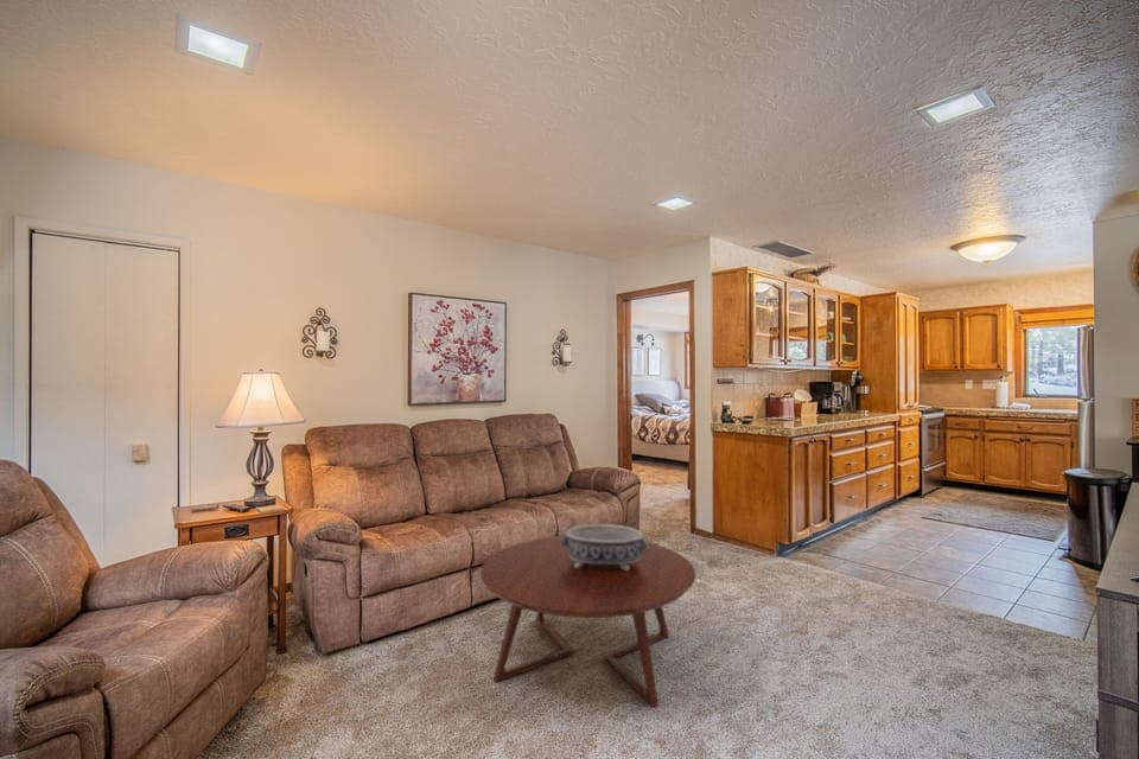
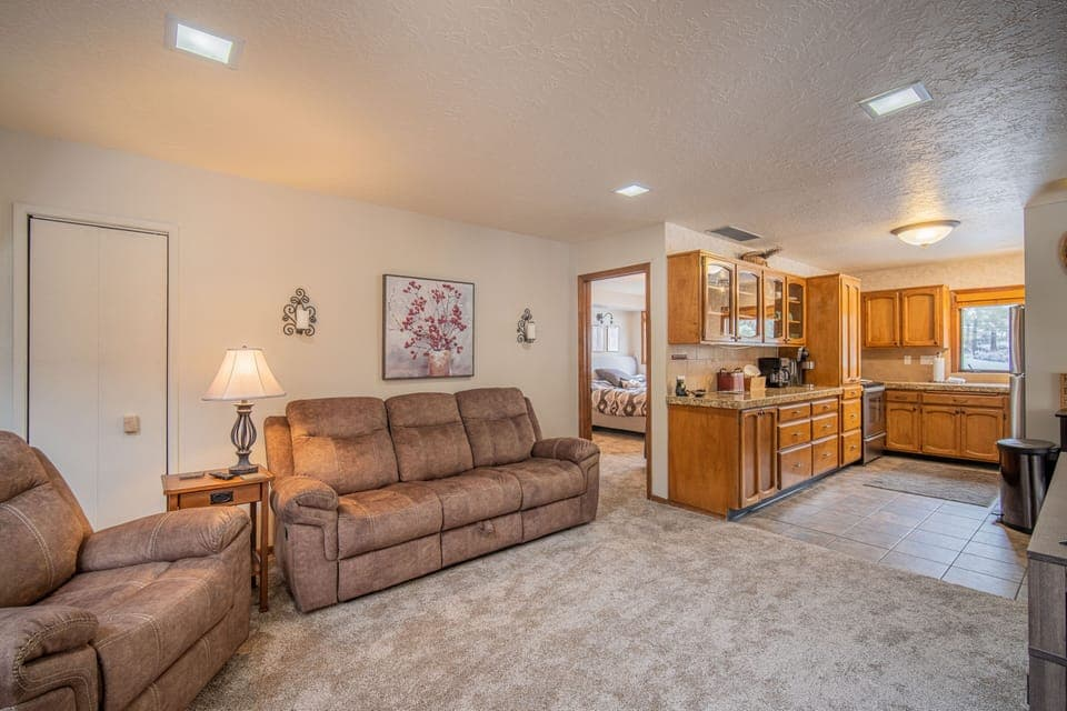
- coffee table (587, 611)
- decorative bowl (604, 546)
